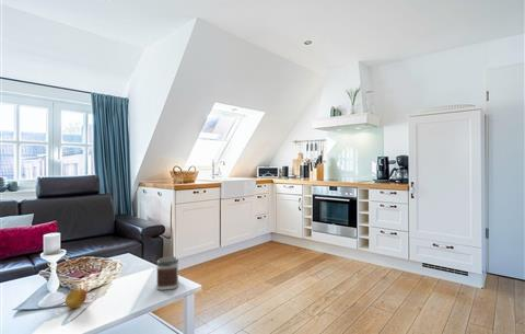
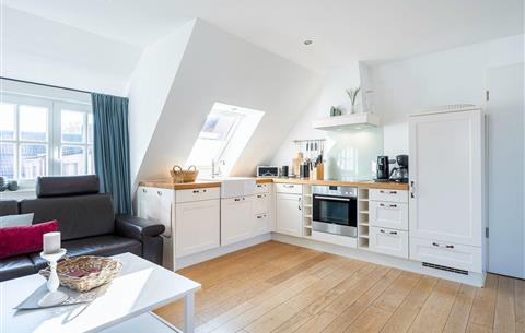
- fruit (75, 298)
- jar (167, 272)
